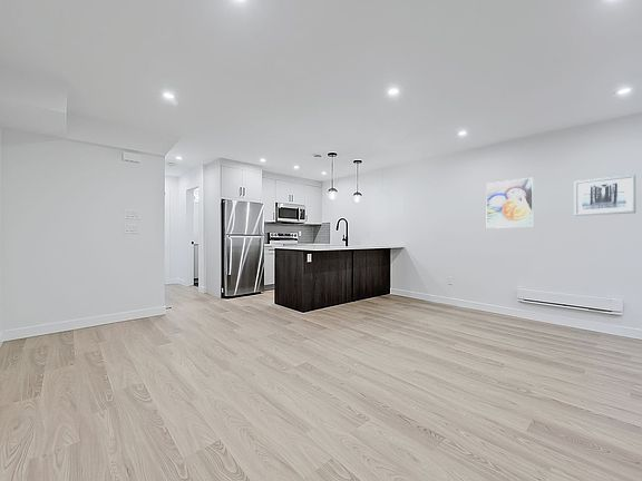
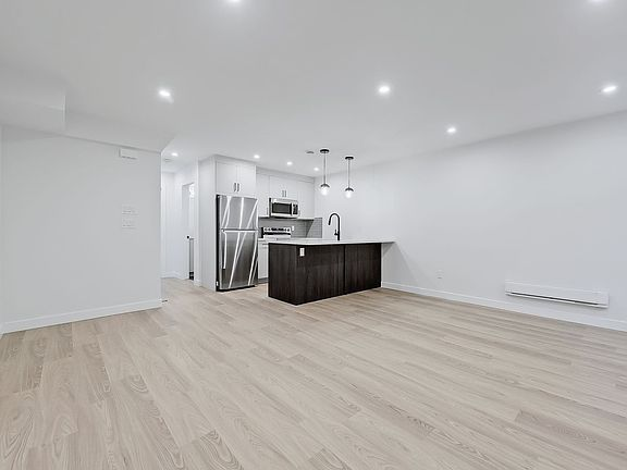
- wall art (603, 196)
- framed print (508, 204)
